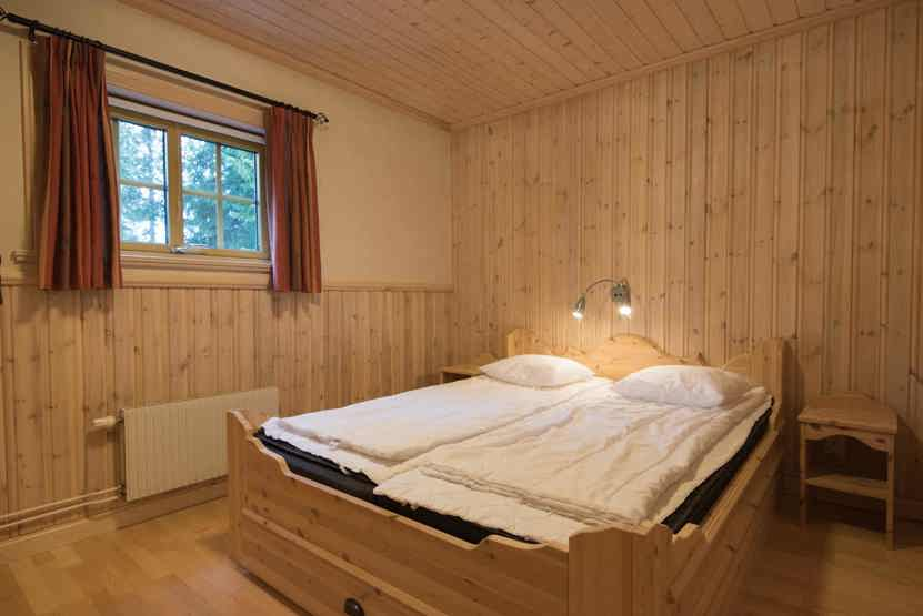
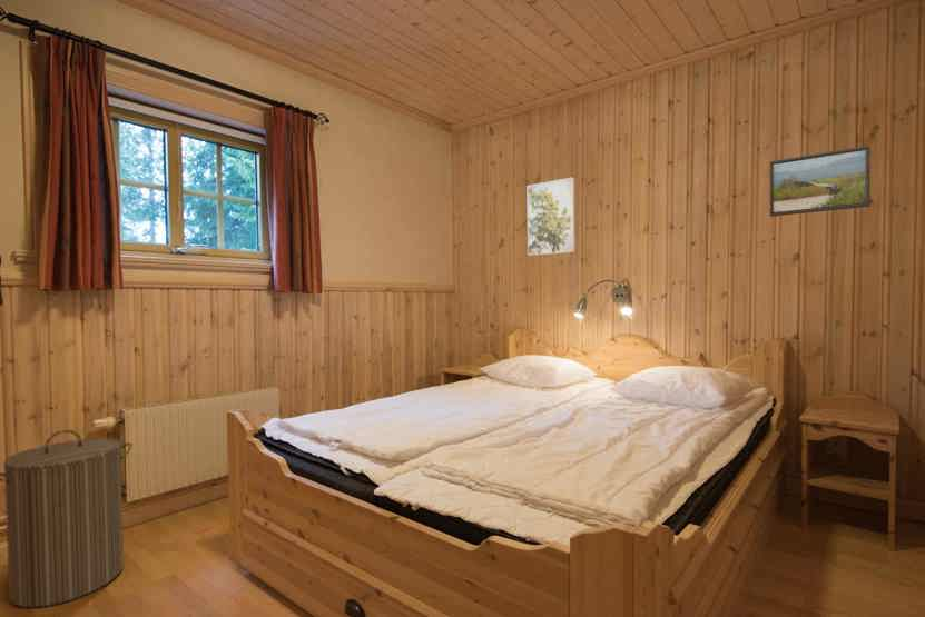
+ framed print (817, 182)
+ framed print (550, 218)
+ laundry hamper (67, 505)
